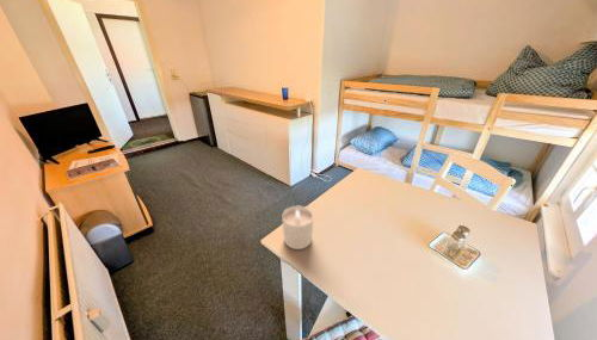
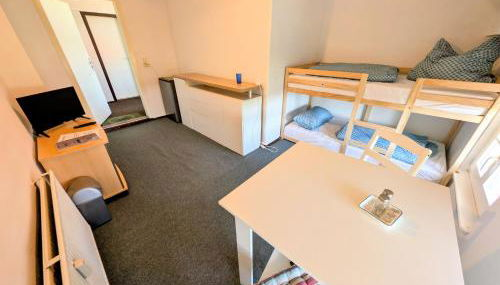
- candle (297, 224)
